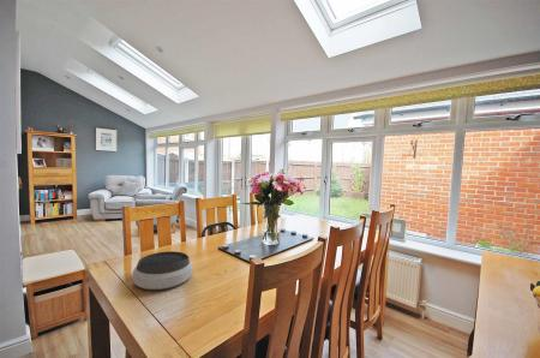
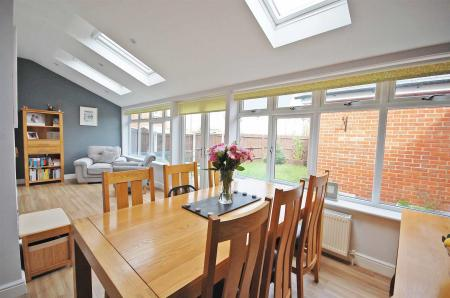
- bowl (163, 267)
